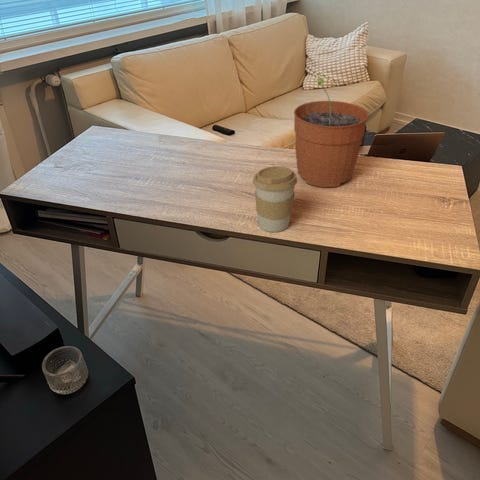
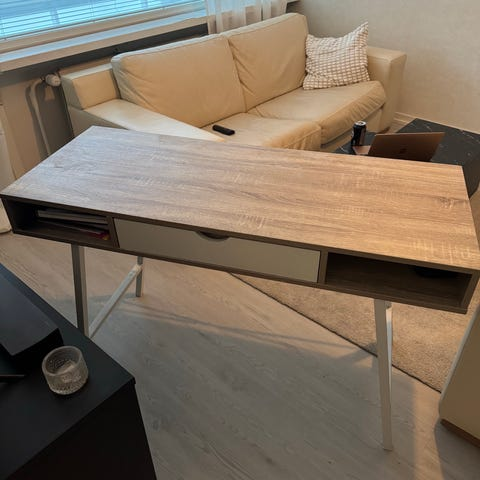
- plant pot (329, 129)
- coffee cup (274, 197)
